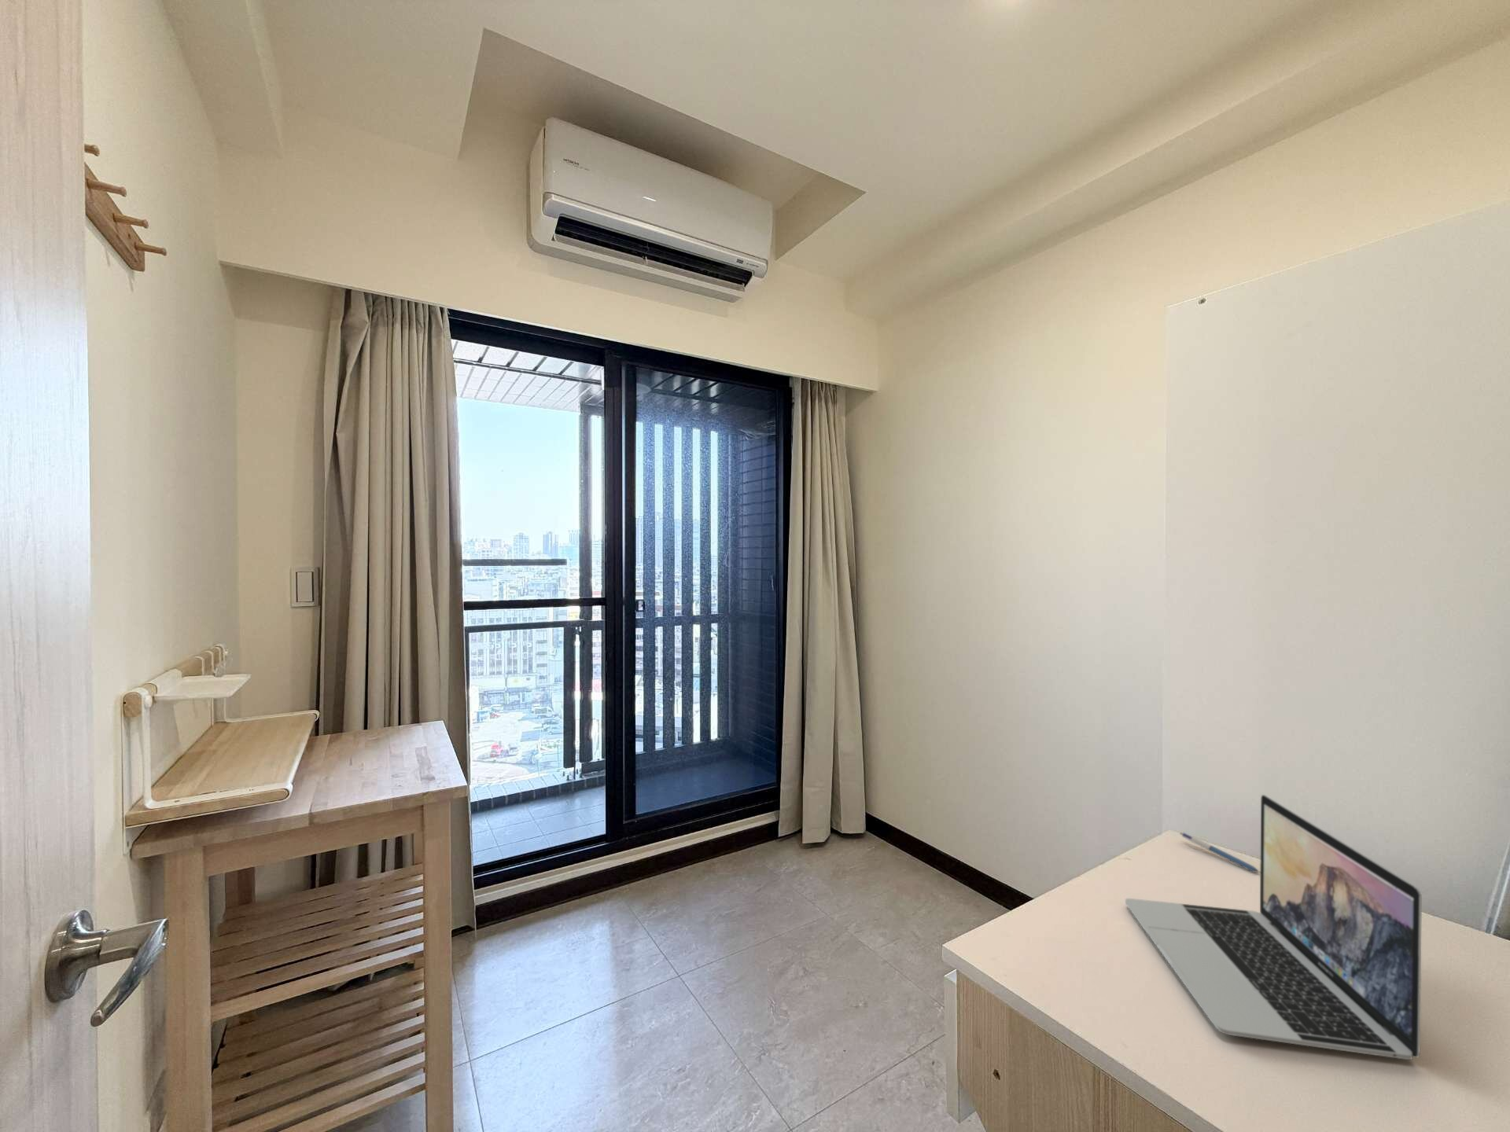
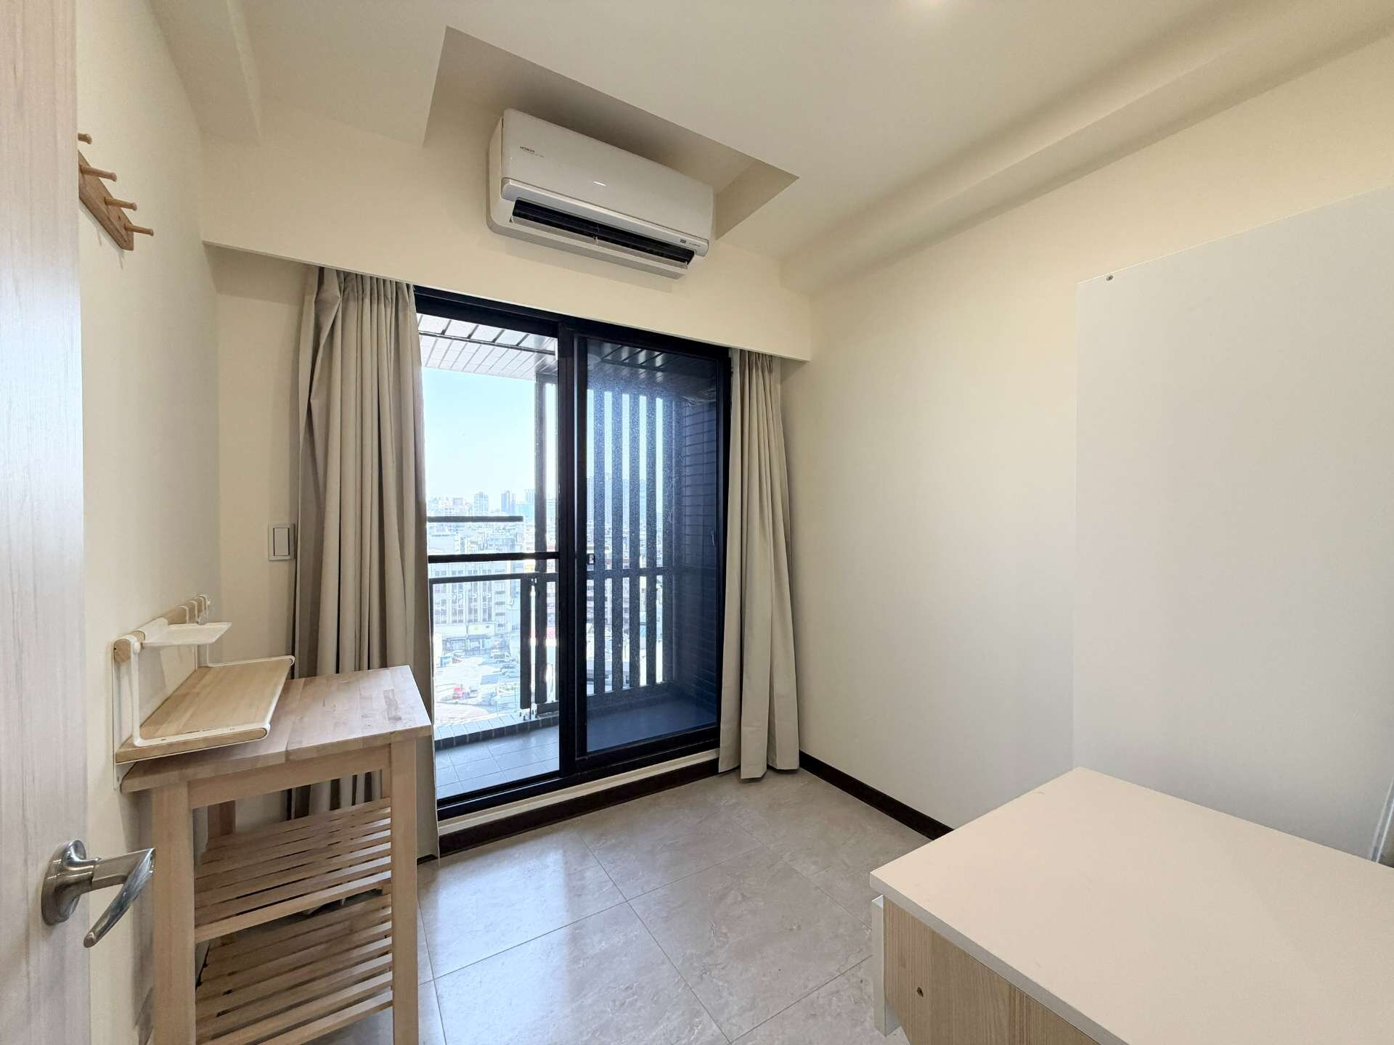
- pen (1216, 851)
- laptop (1242, 910)
